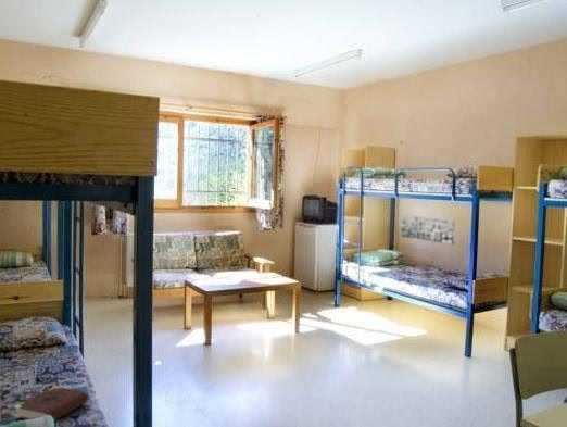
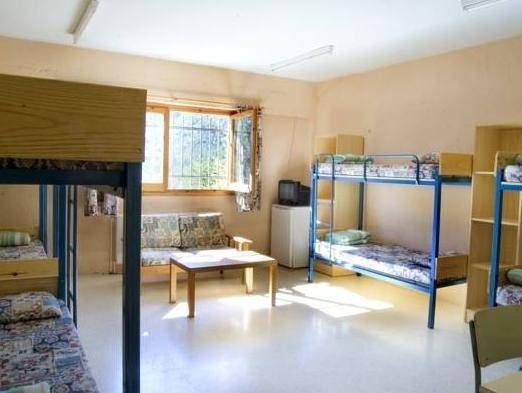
- book (52, 404)
- wall art (426, 228)
